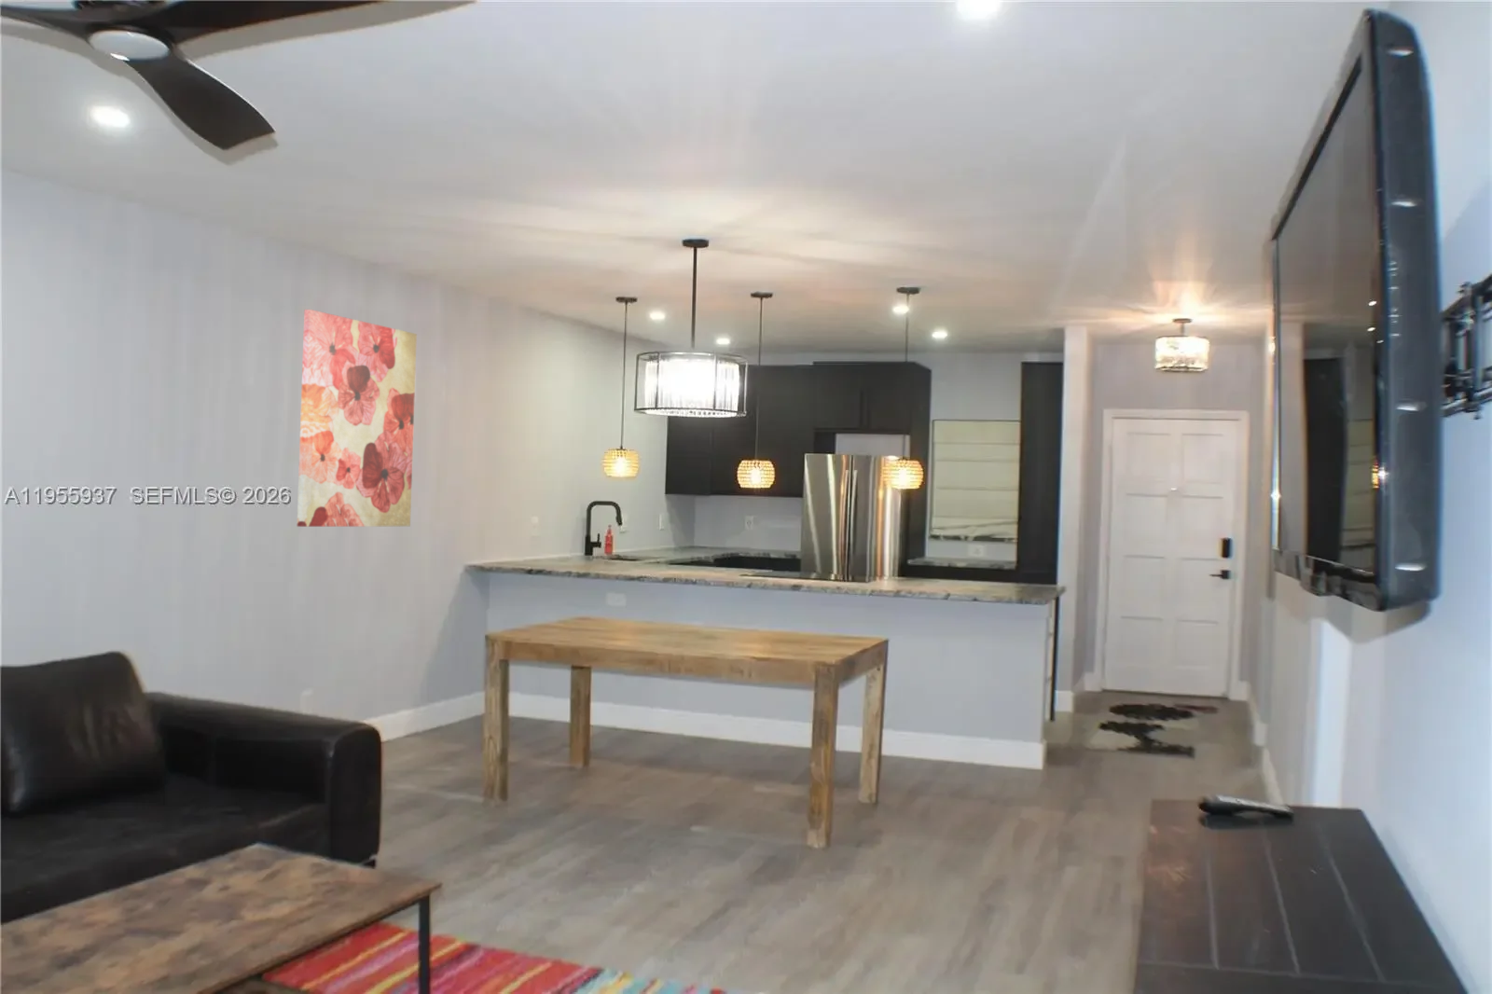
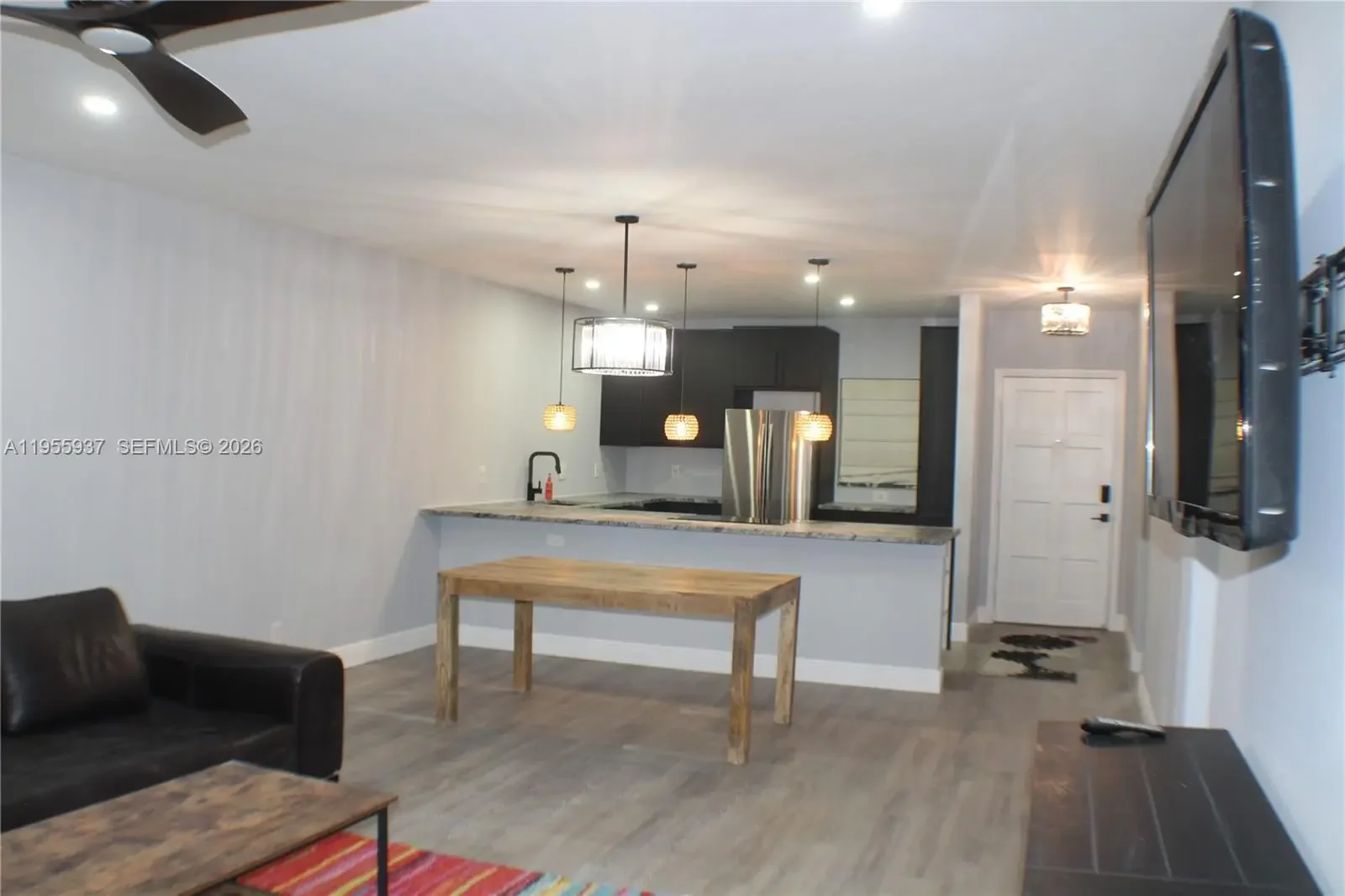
- wall art (359, 424)
